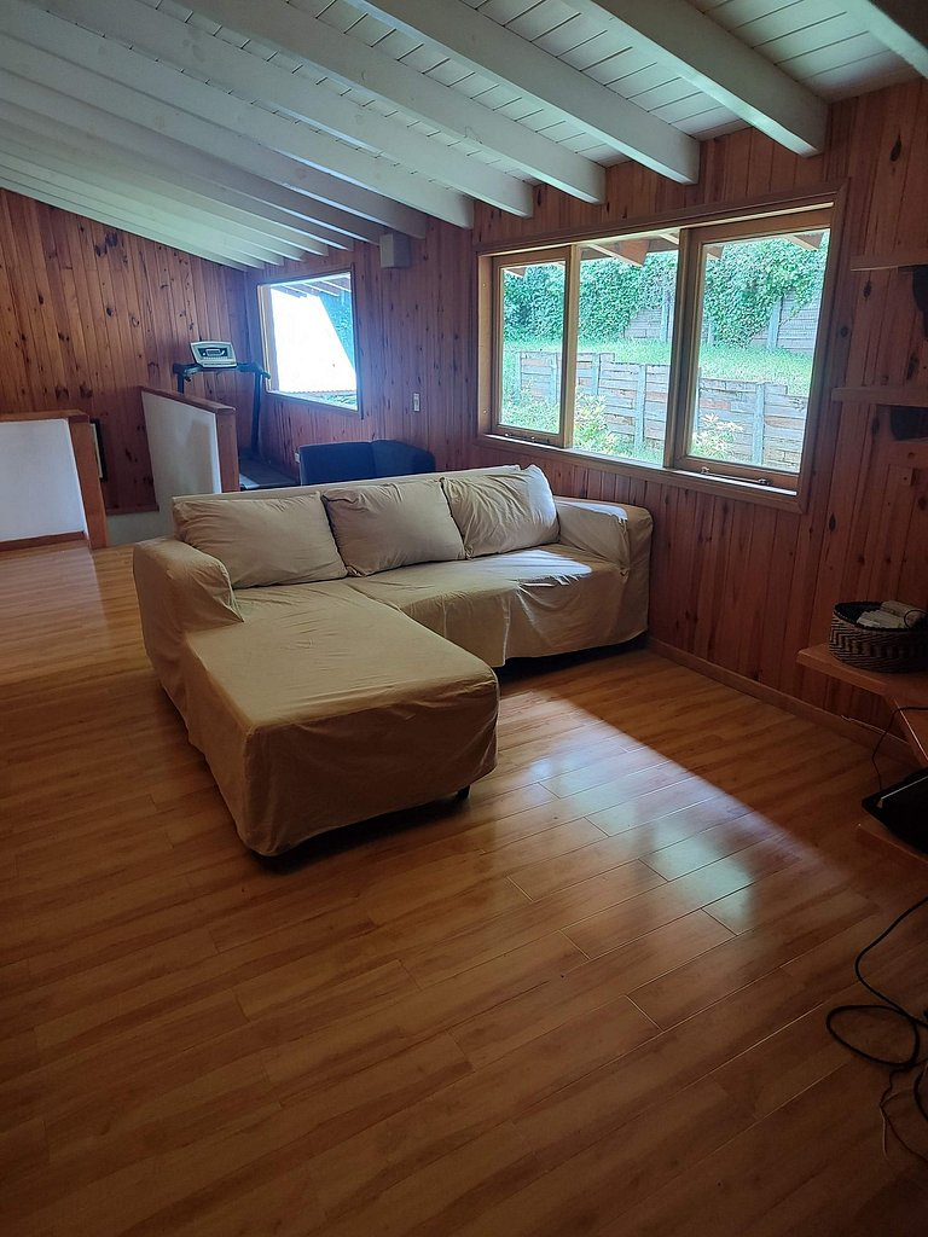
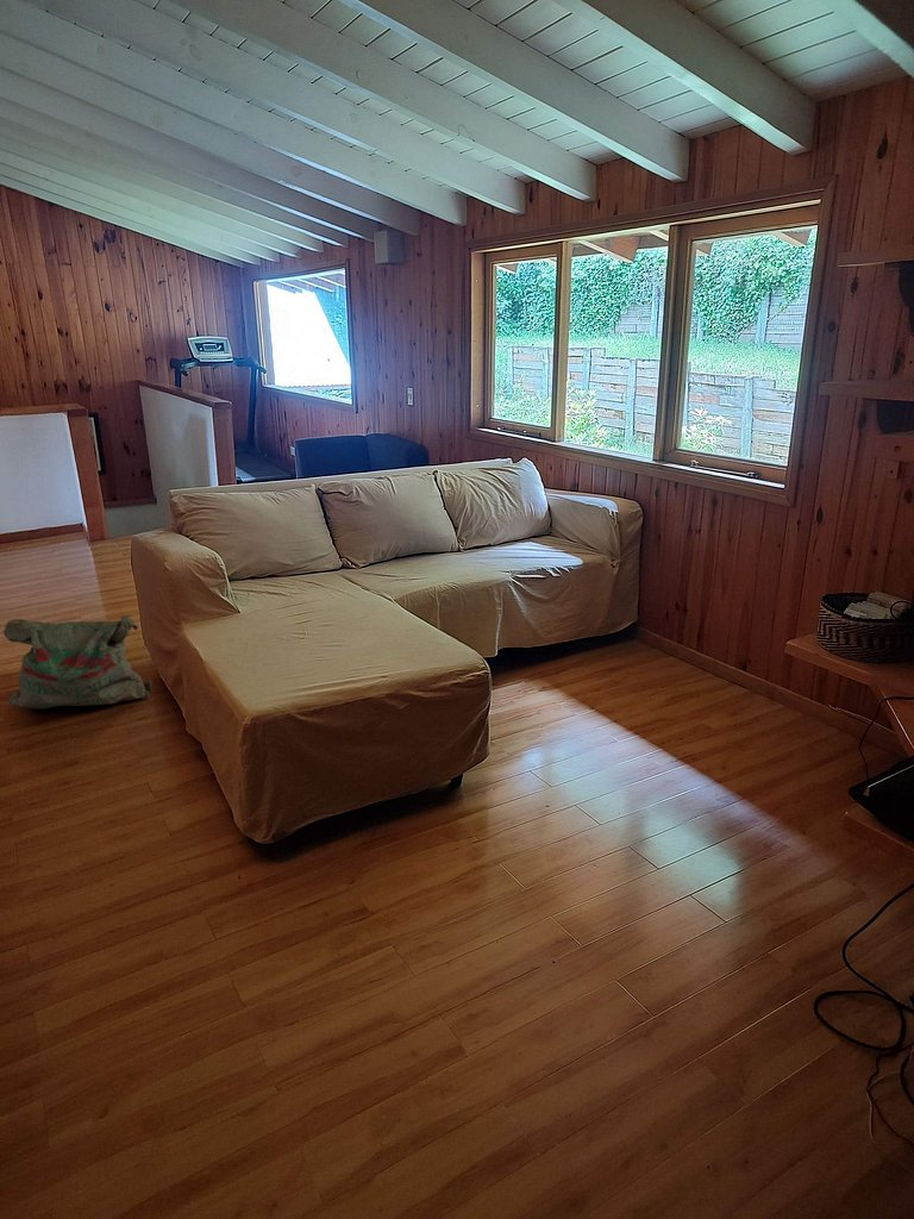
+ bag (75, 658)
